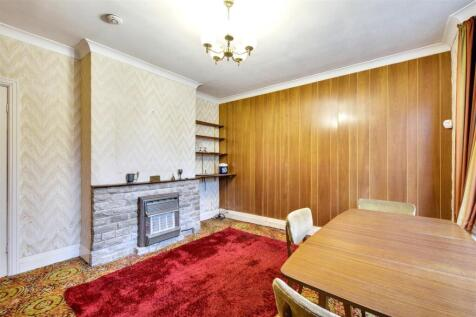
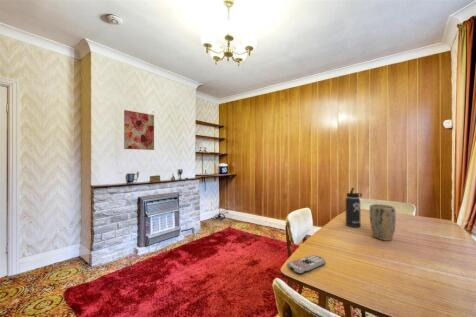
+ thermos bottle (354, 206)
+ plant pot (382, 222)
+ wall art (139, 131)
+ remote control (307, 263)
